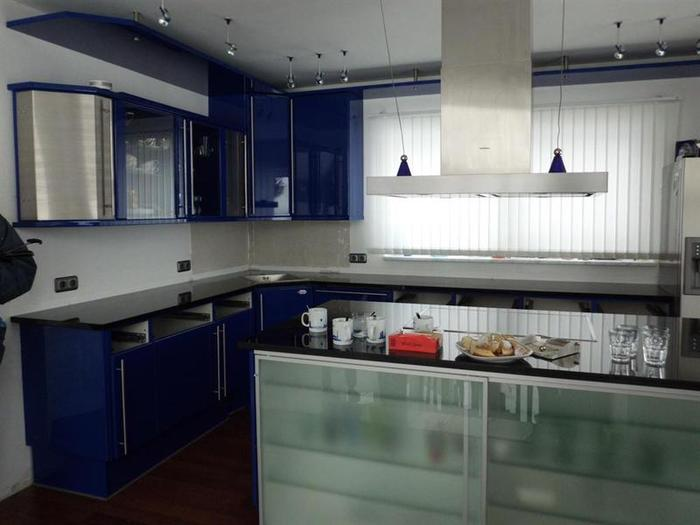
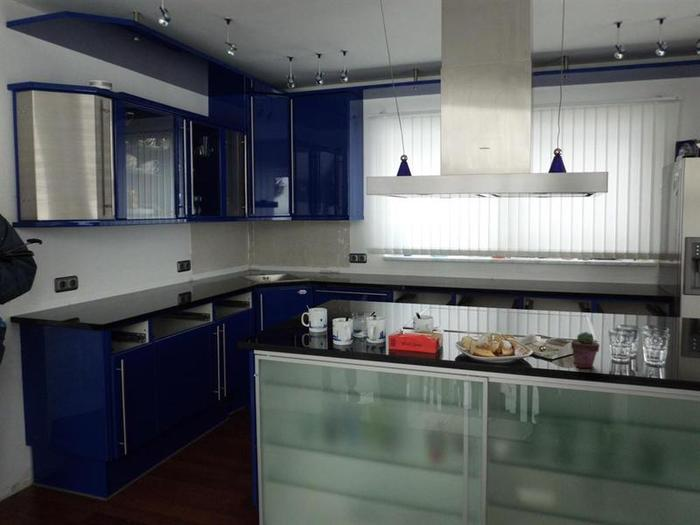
+ potted succulent (584, 349)
